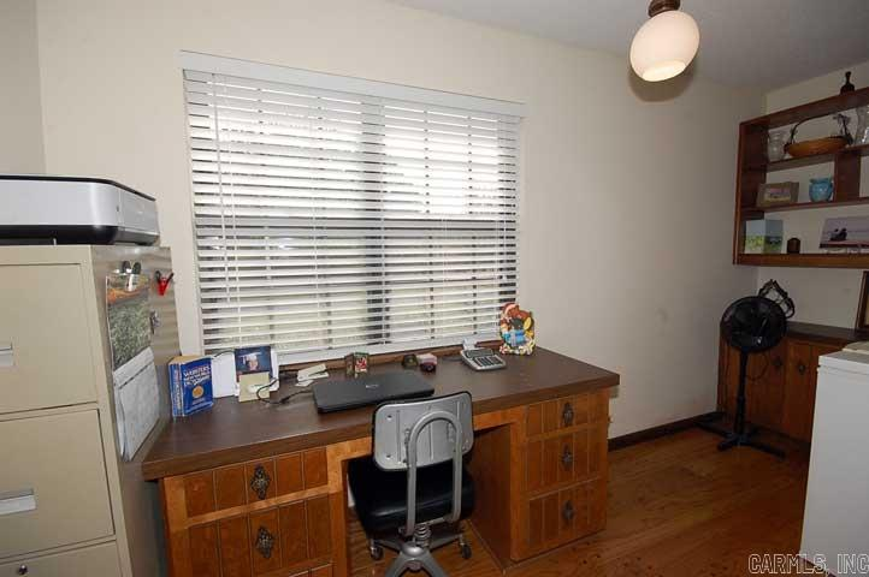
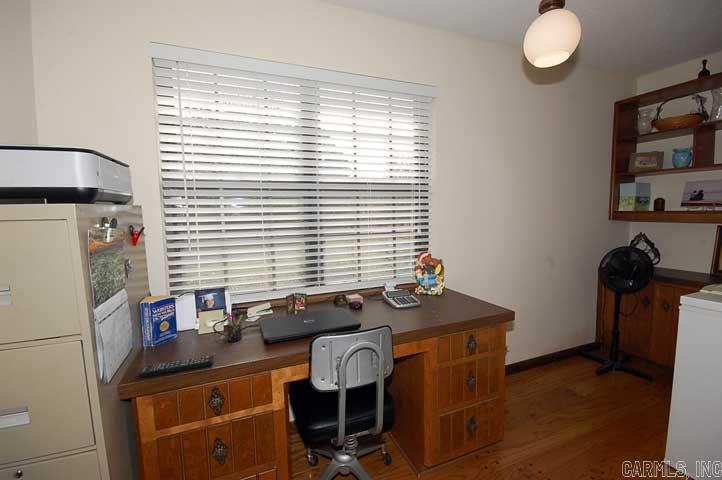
+ remote control (178, 366)
+ pen holder (232, 326)
